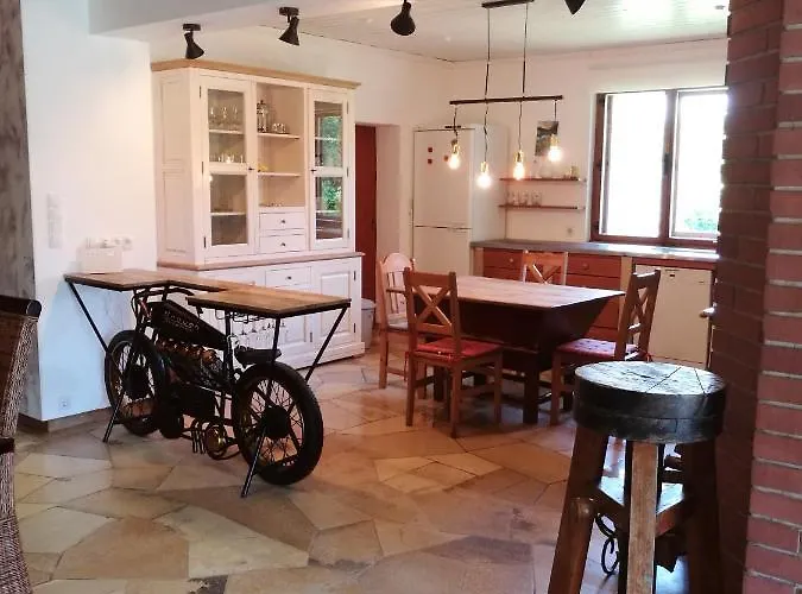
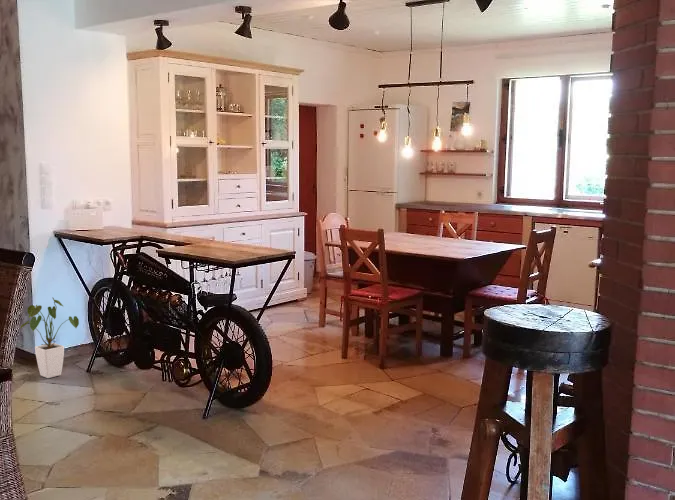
+ house plant (54, 337)
